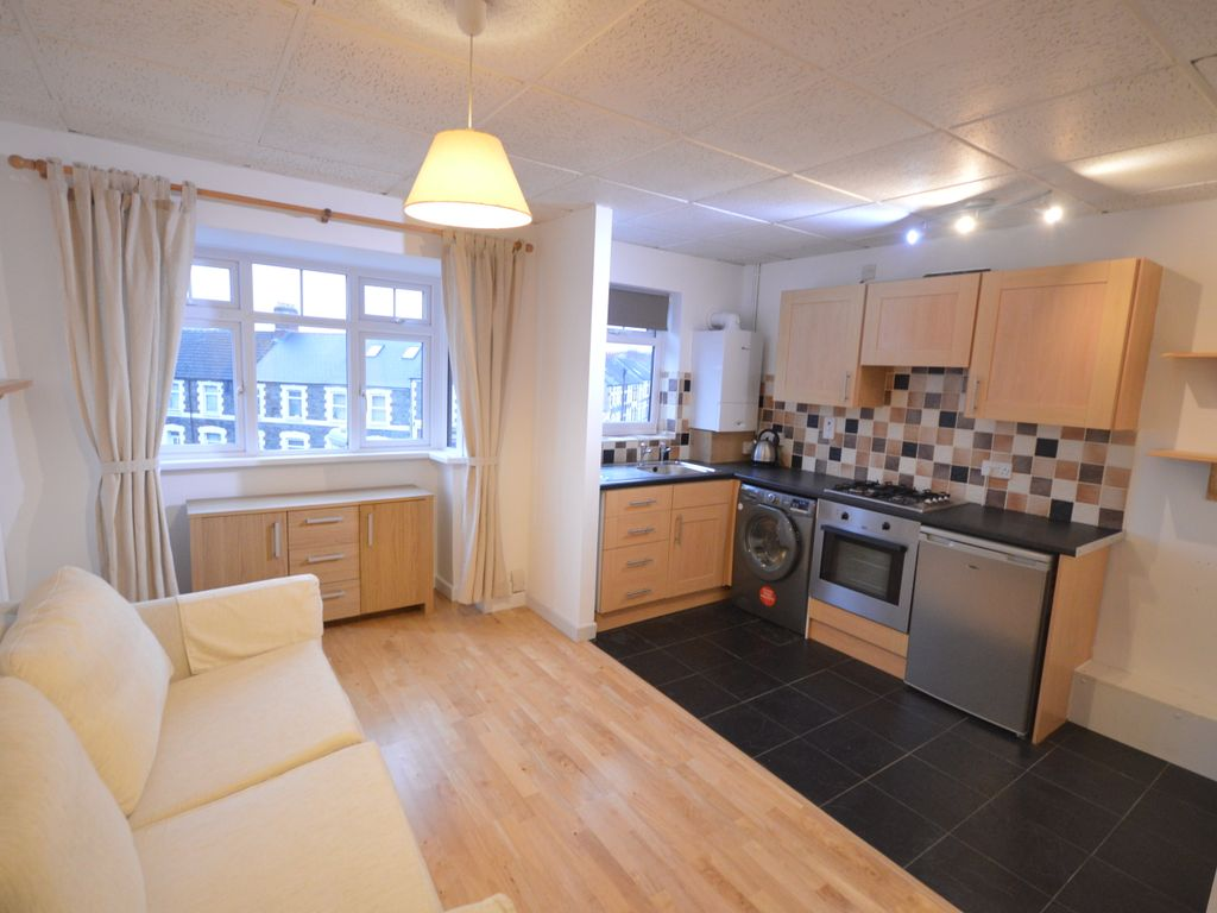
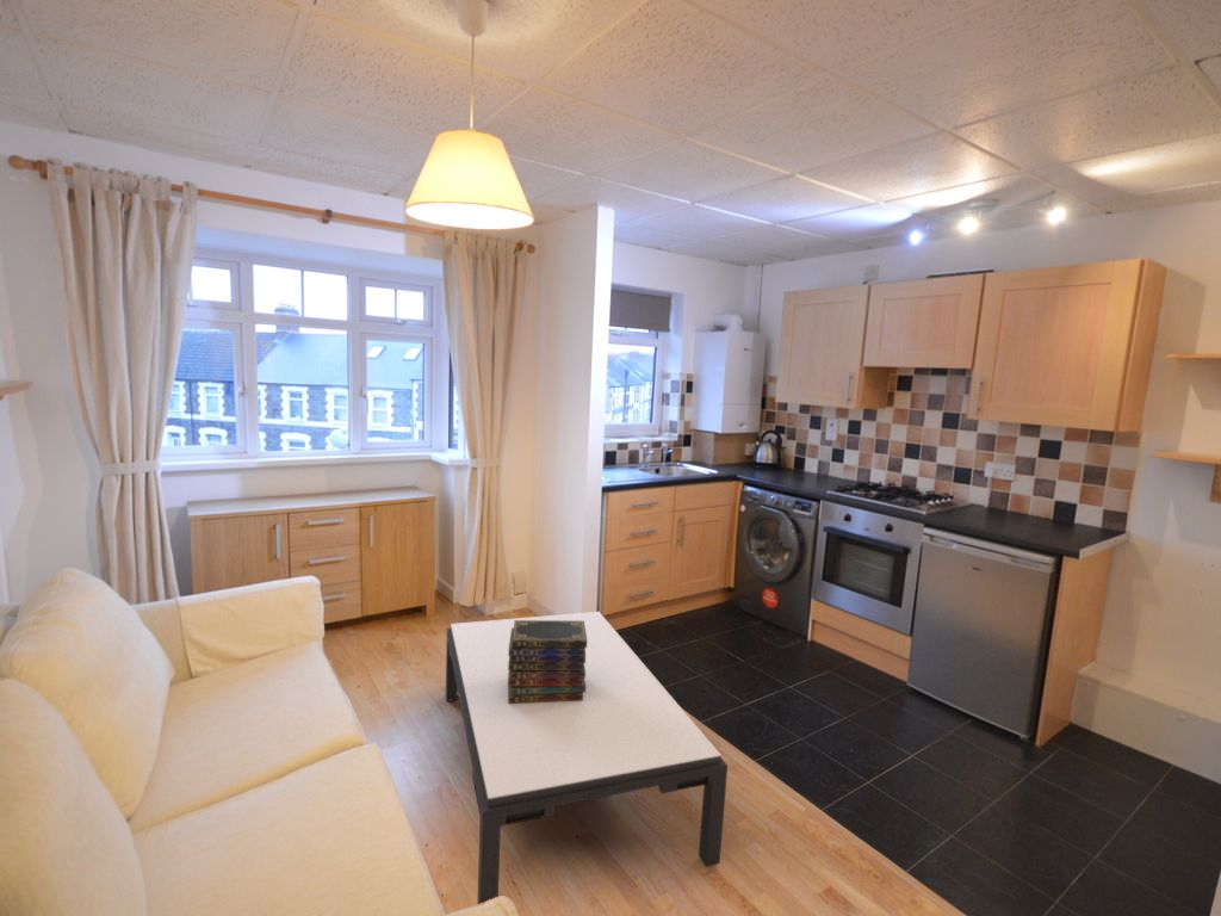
+ coffee table (558, 720)
+ book stack (547, 658)
